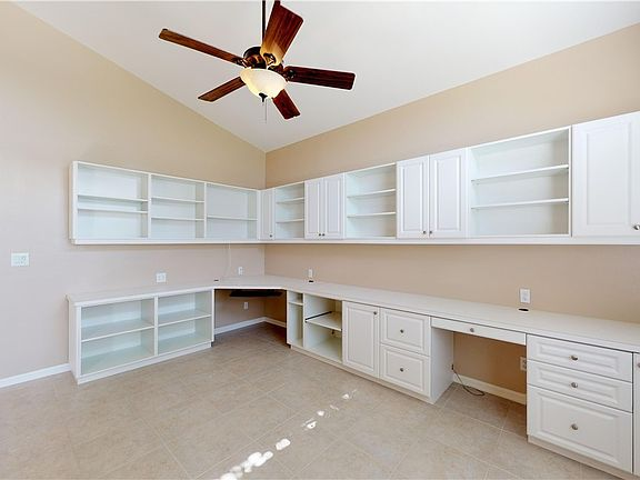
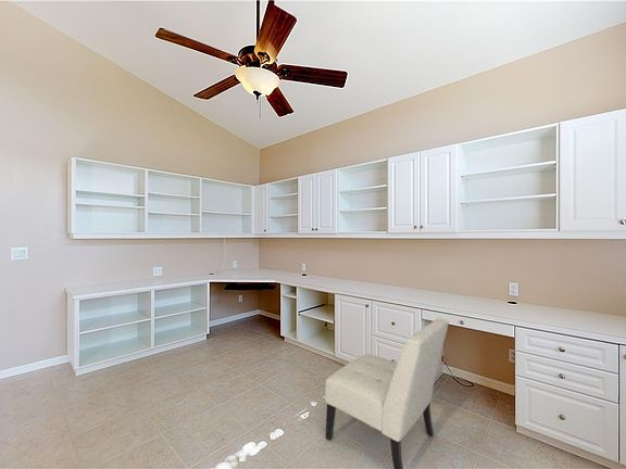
+ chair (386, 378)
